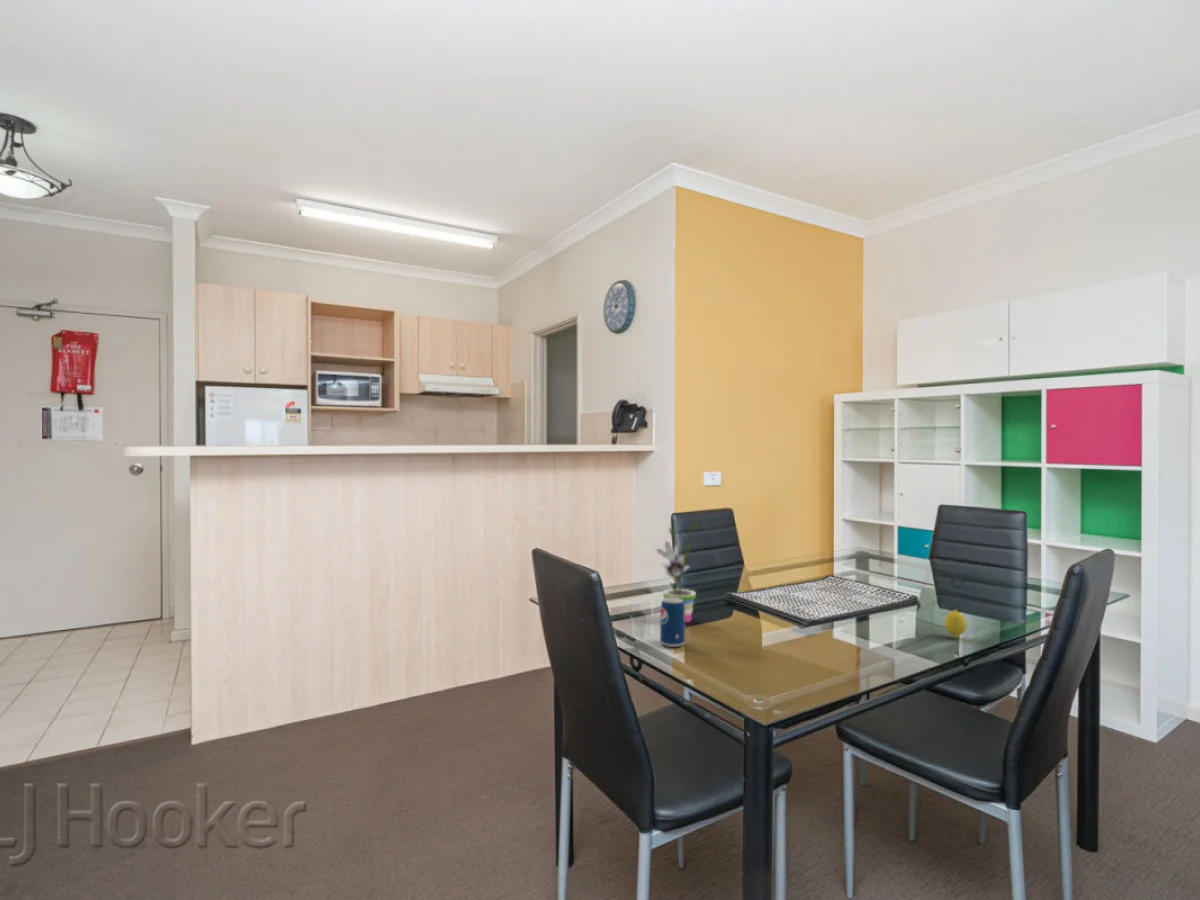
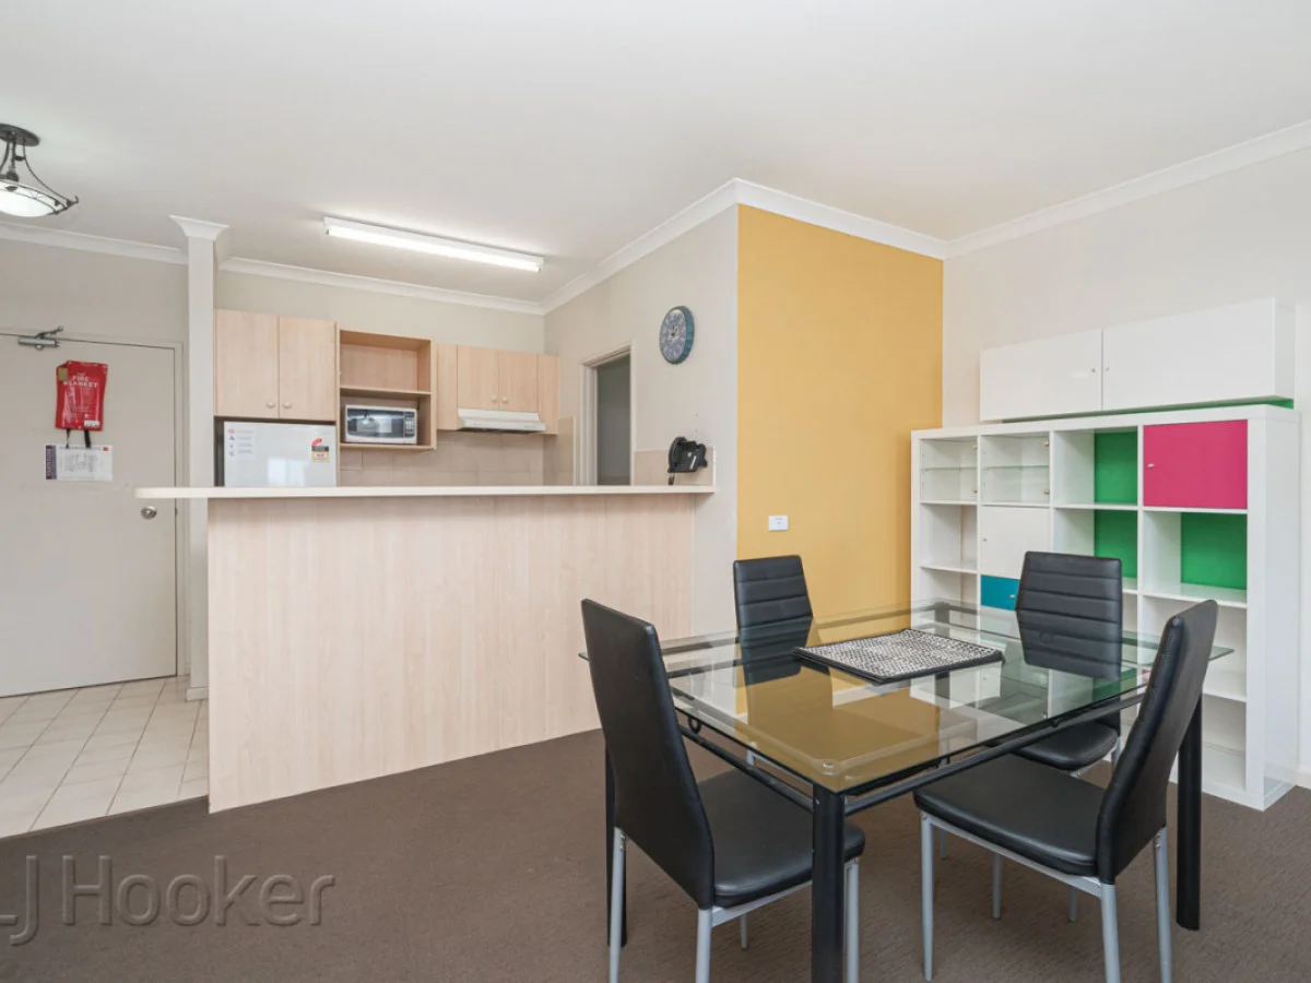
- potted plant (672, 571)
- fruit (955, 623)
- beverage can (672, 621)
